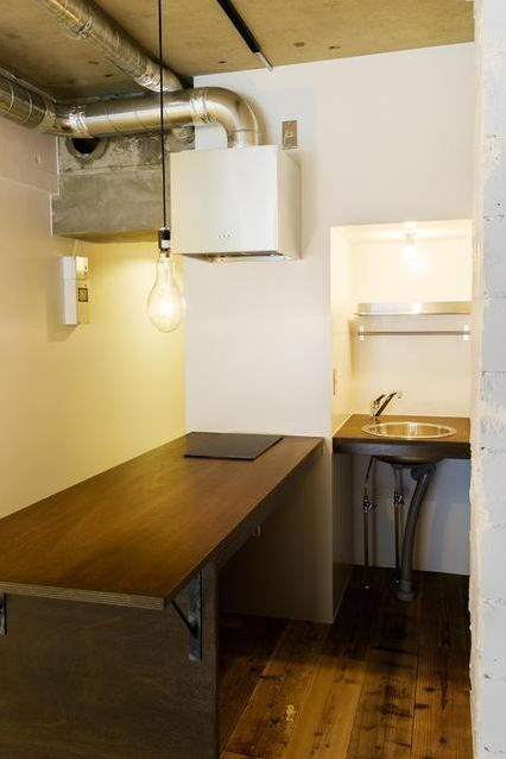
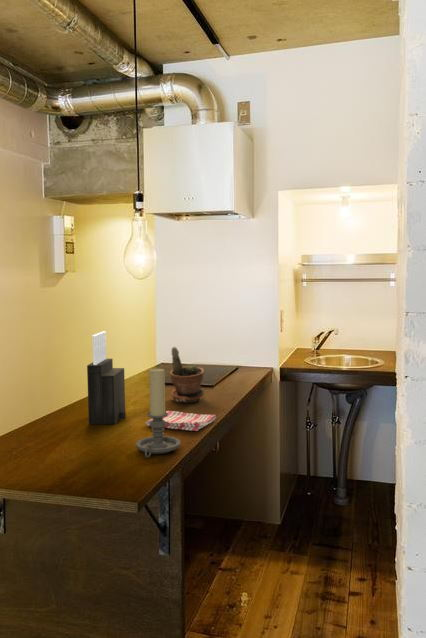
+ potted plant (187, 373)
+ dish towel (181, 418)
+ candle holder (155, 410)
+ knife block (109, 376)
